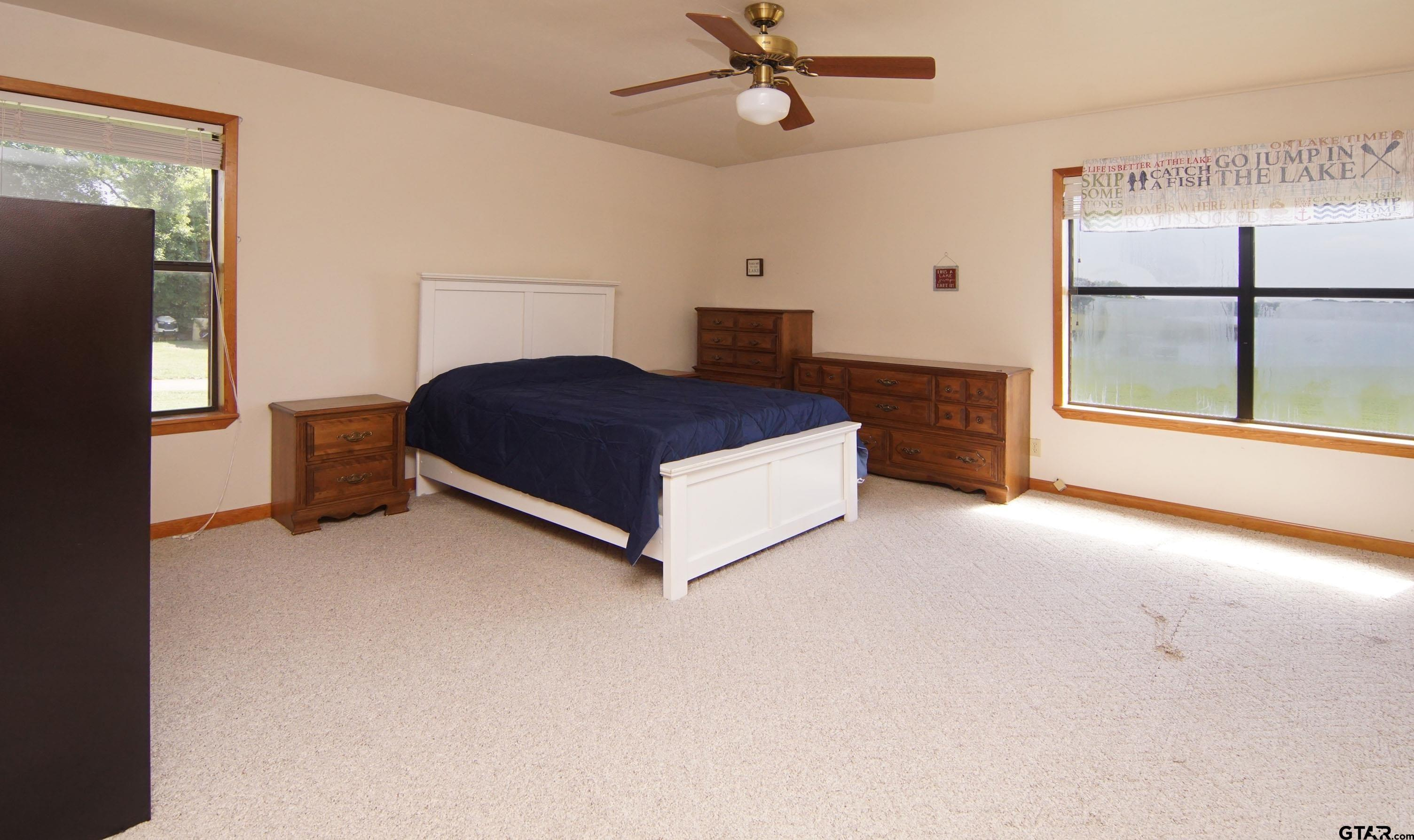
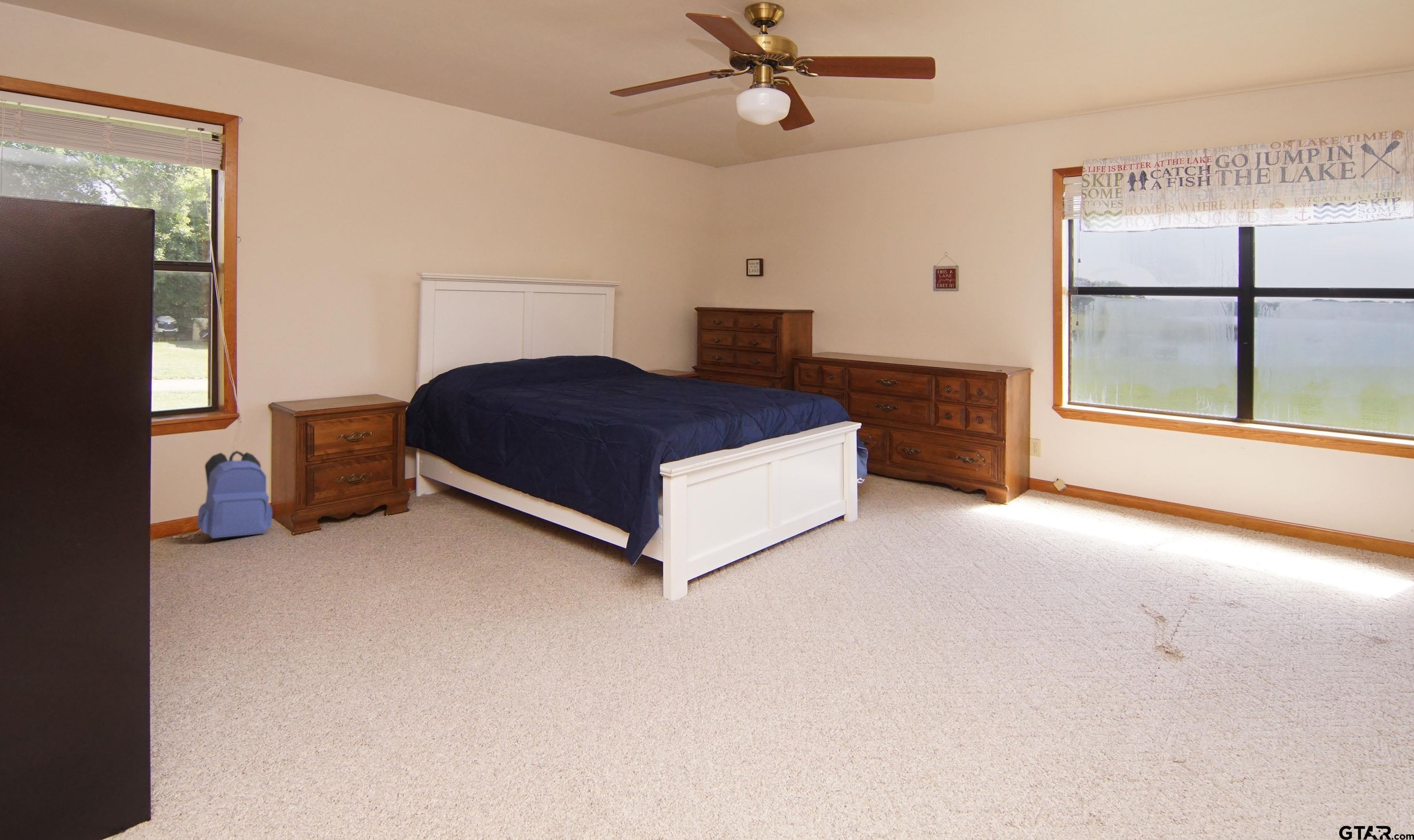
+ backpack (232, 492)
